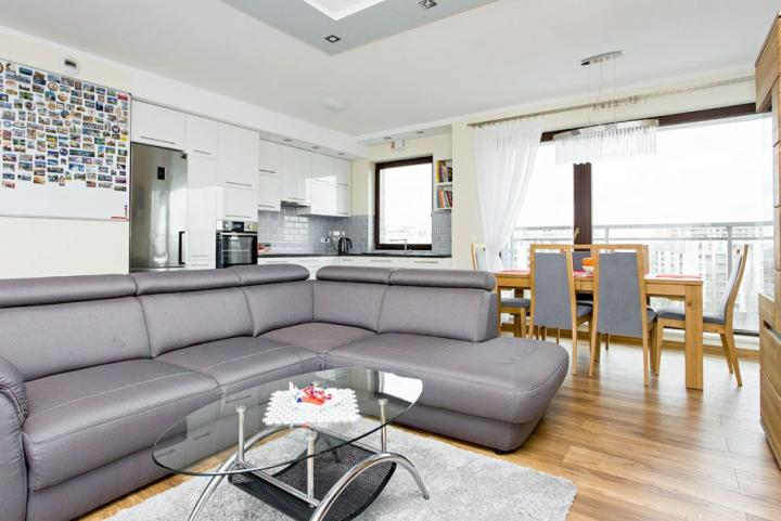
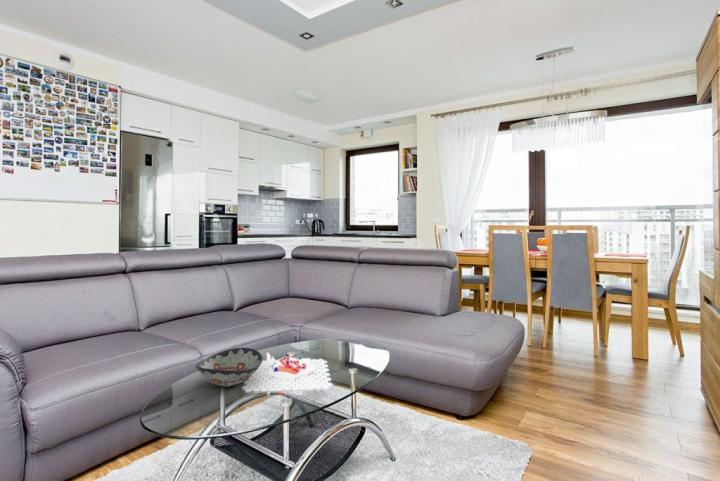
+ decorative bowl (230, 369)
